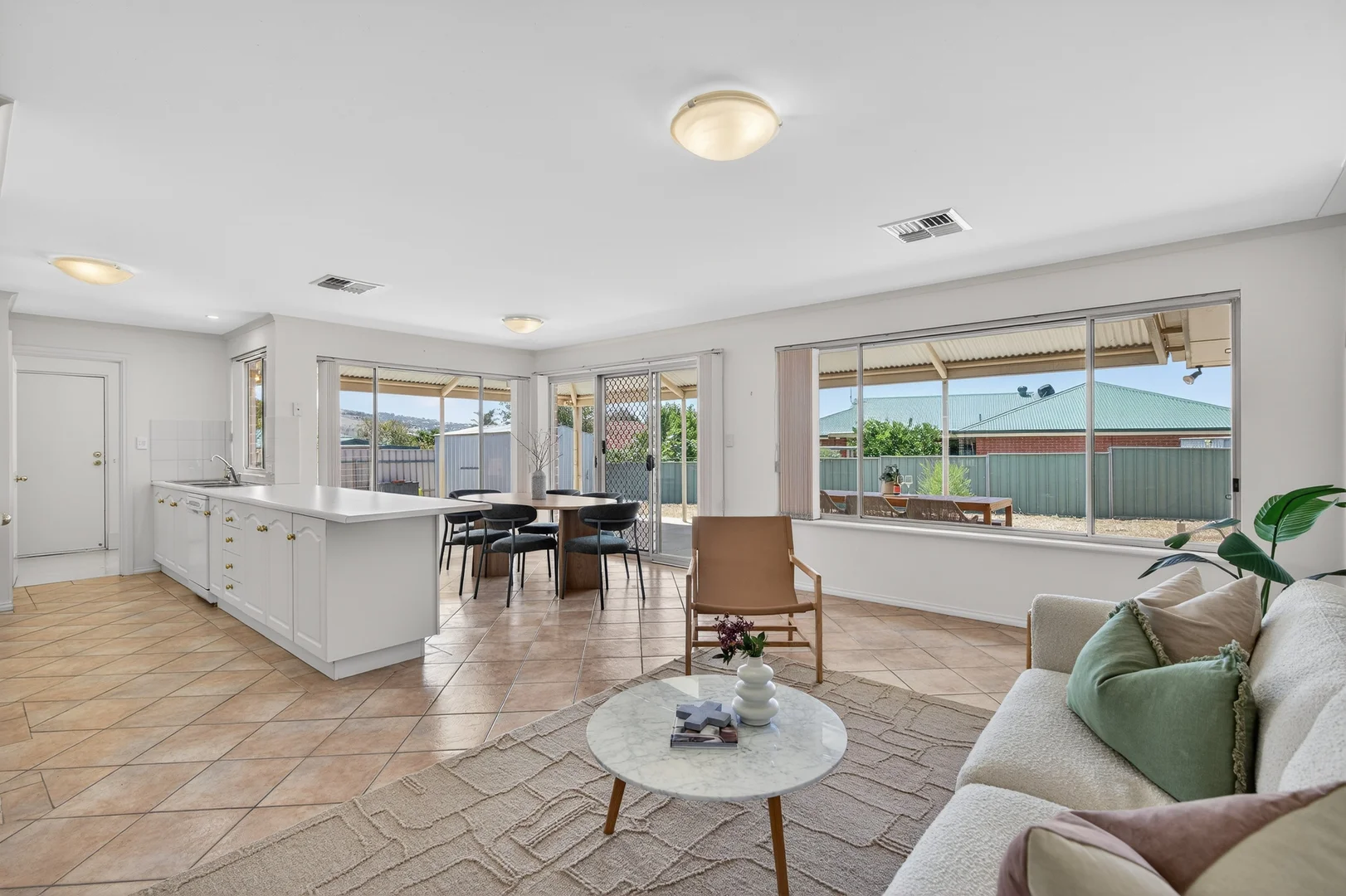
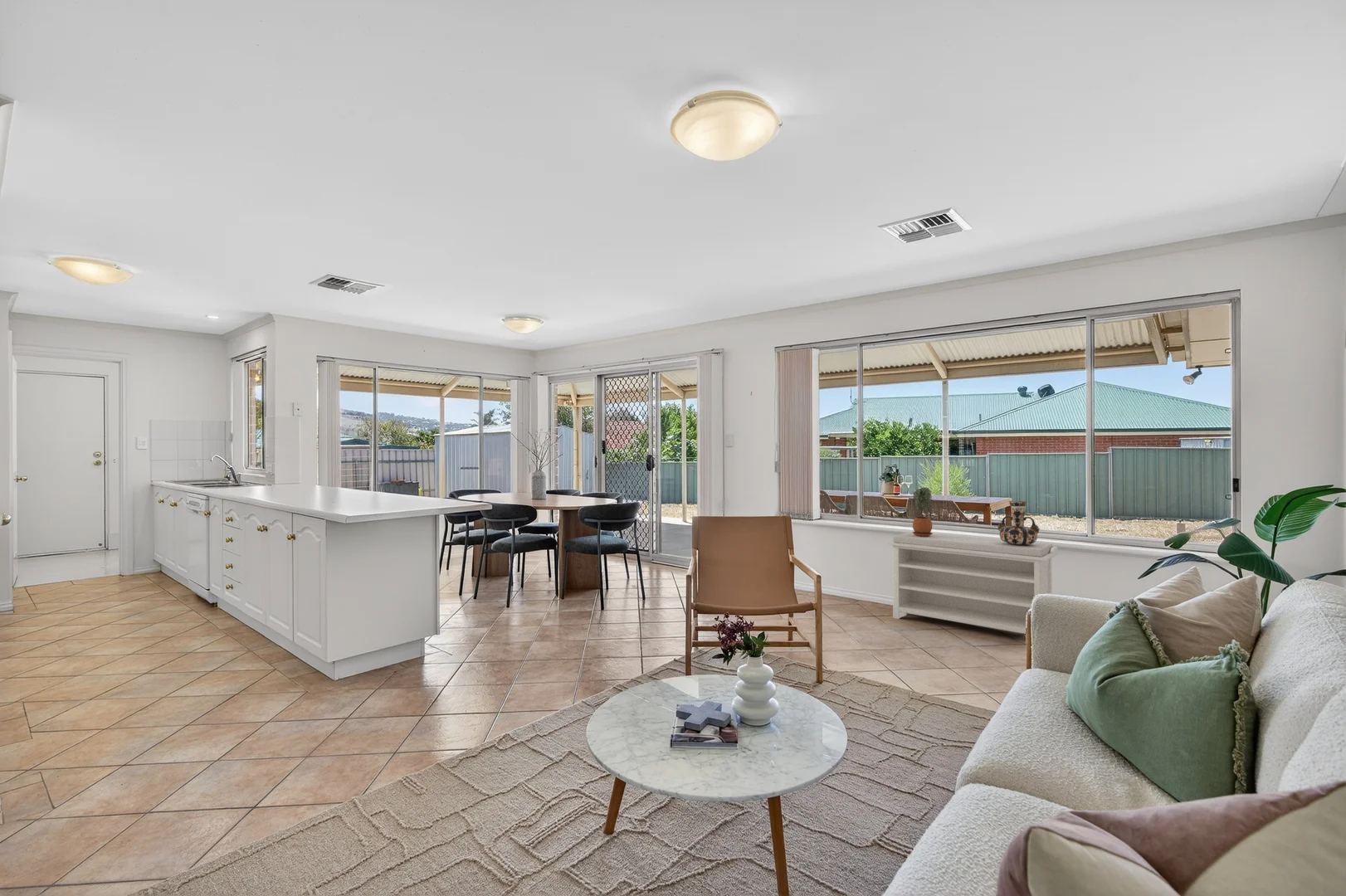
+ decorative vase (1017, 522)
+ potted plant (924, 510)
+ bench (968, 582)
